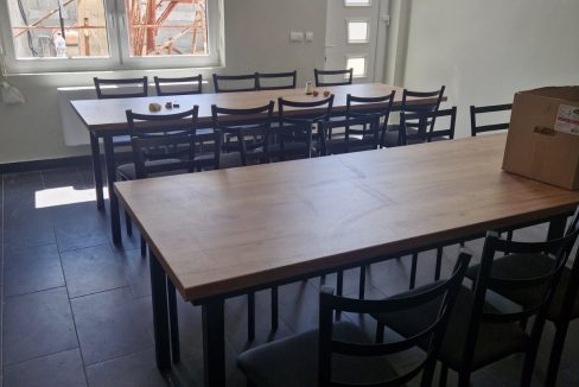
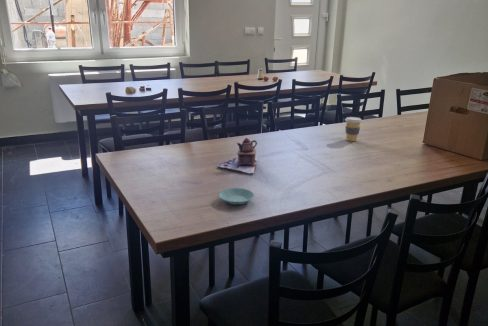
+ coffee cup (352, 129)
+ saucer (236, 197)
+ teapot (244, 151)
